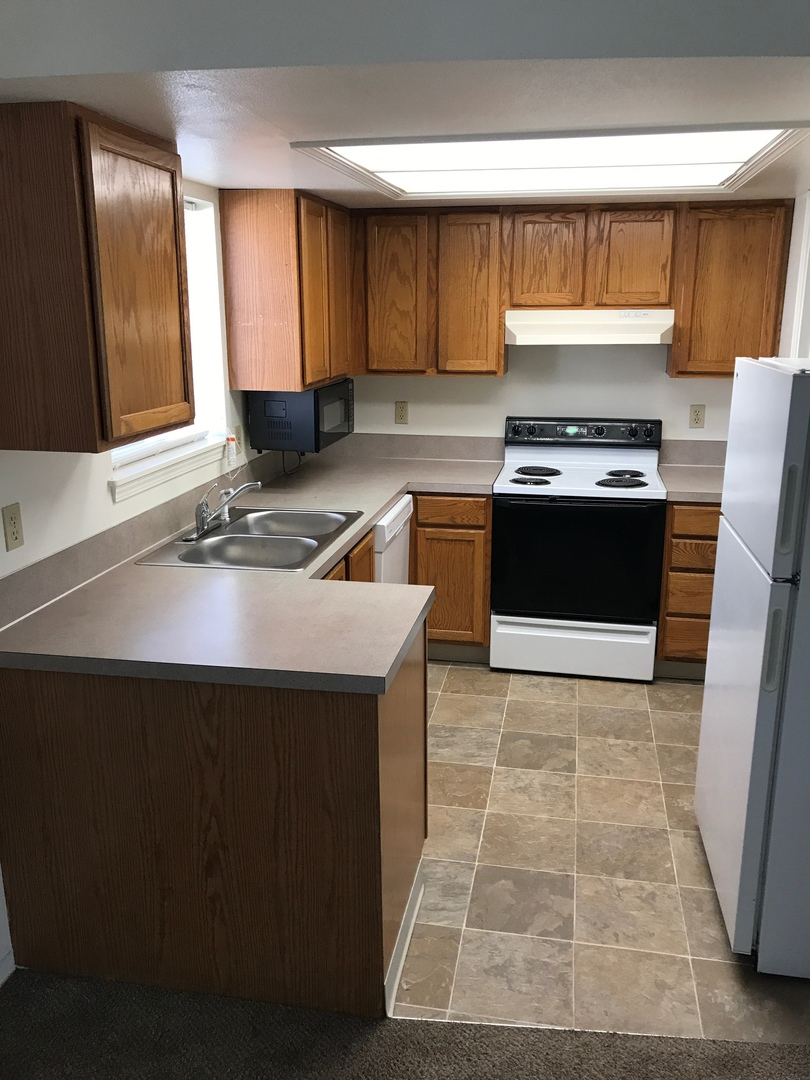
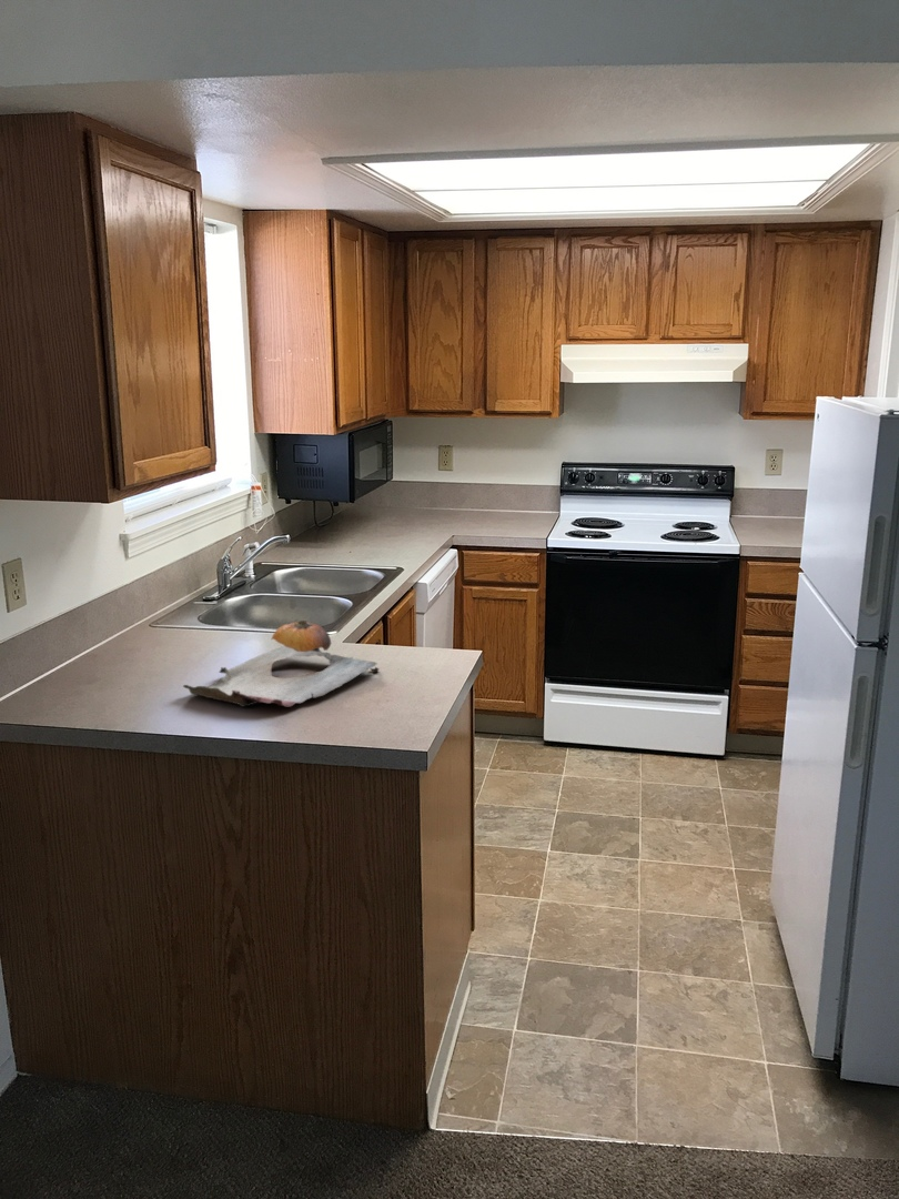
+ cutting board (283, 655)
